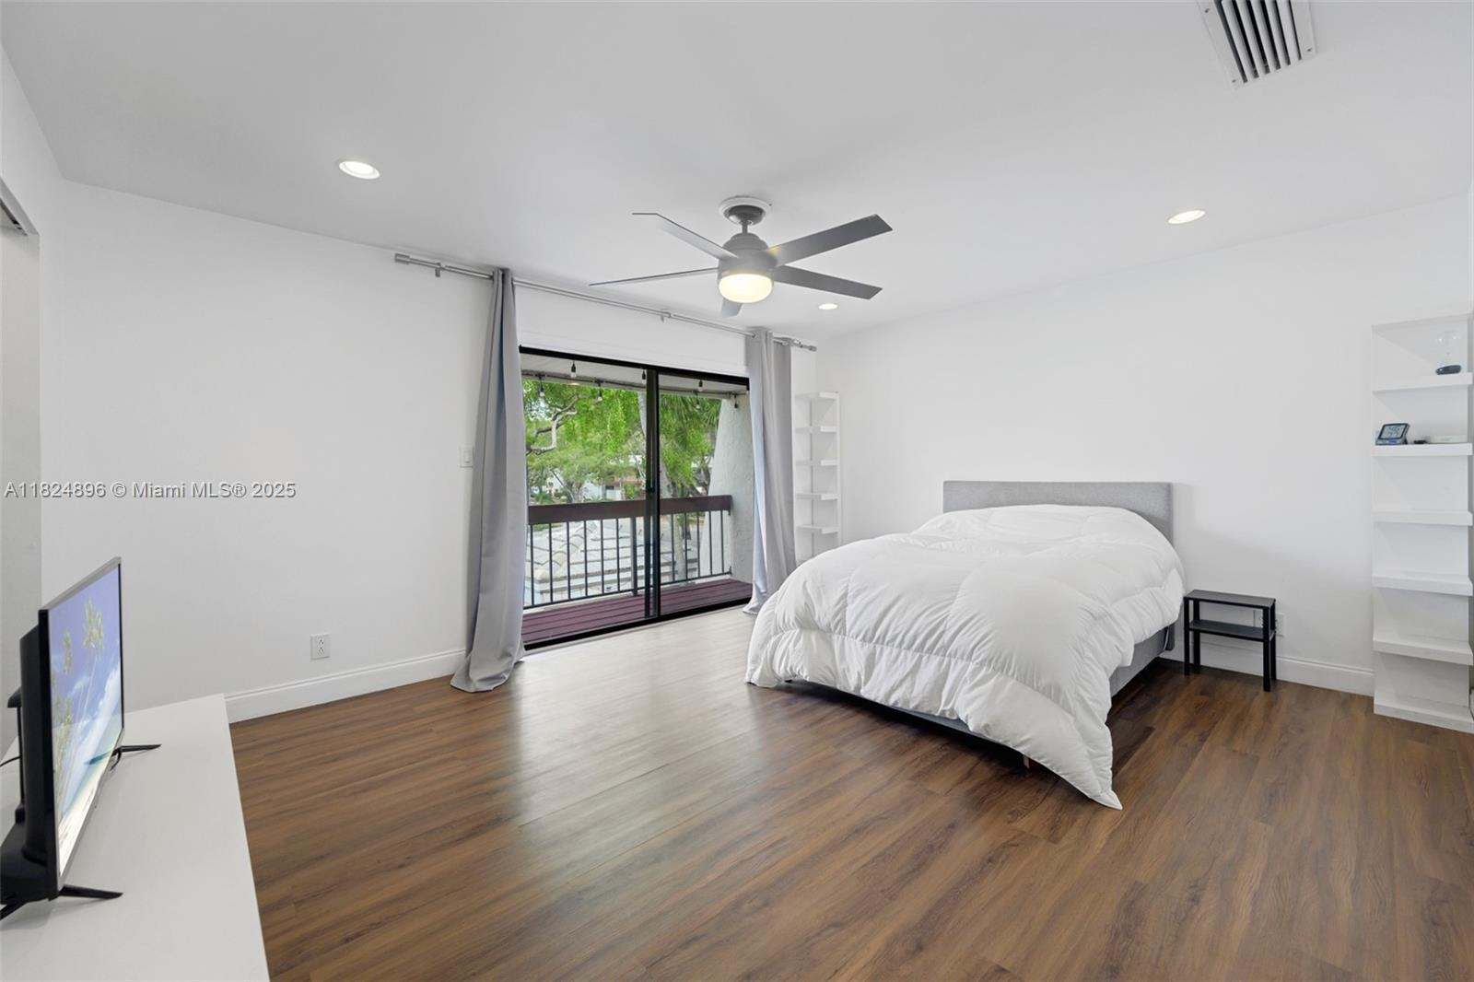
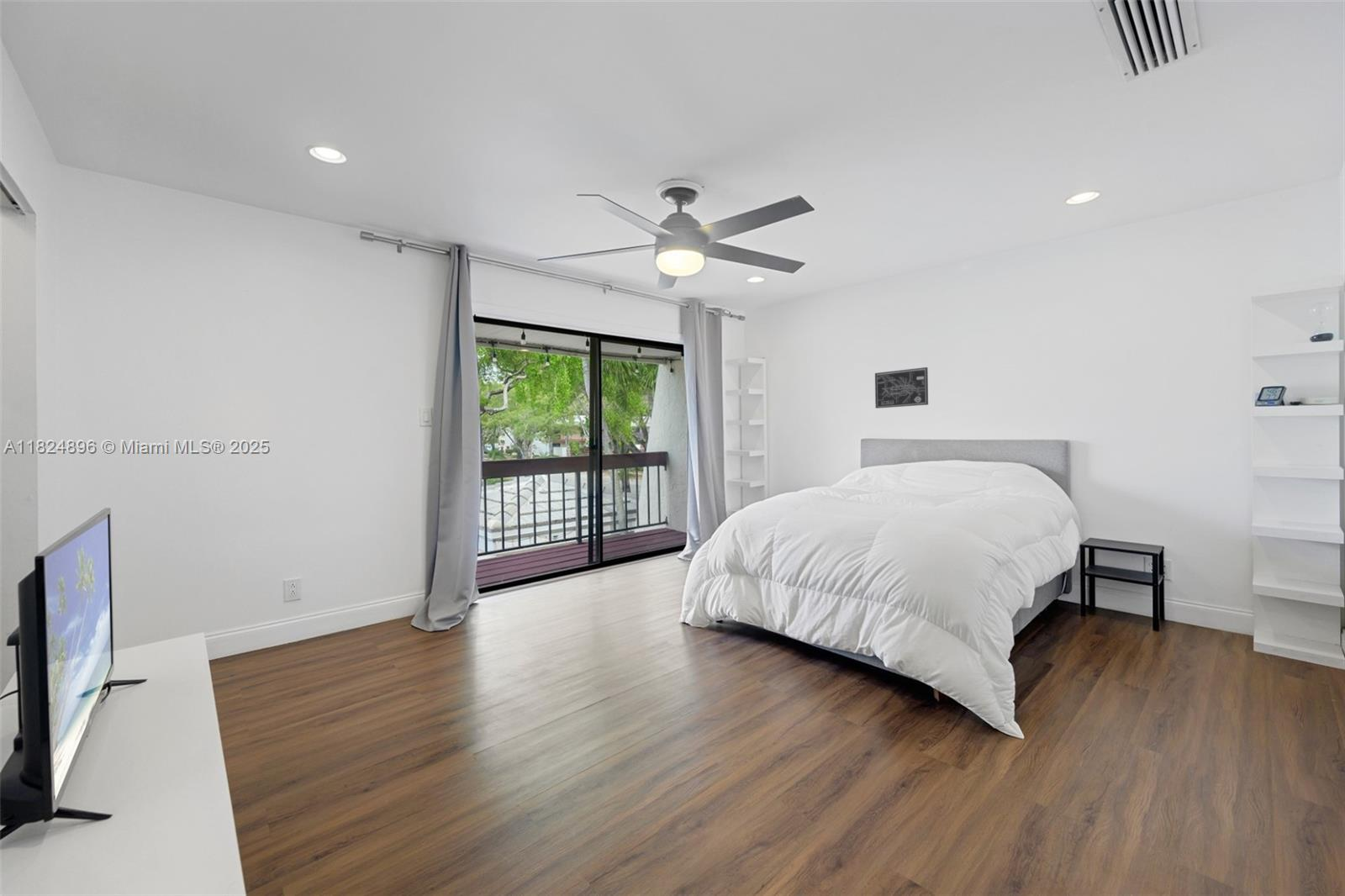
+ wall art (900, 388)
